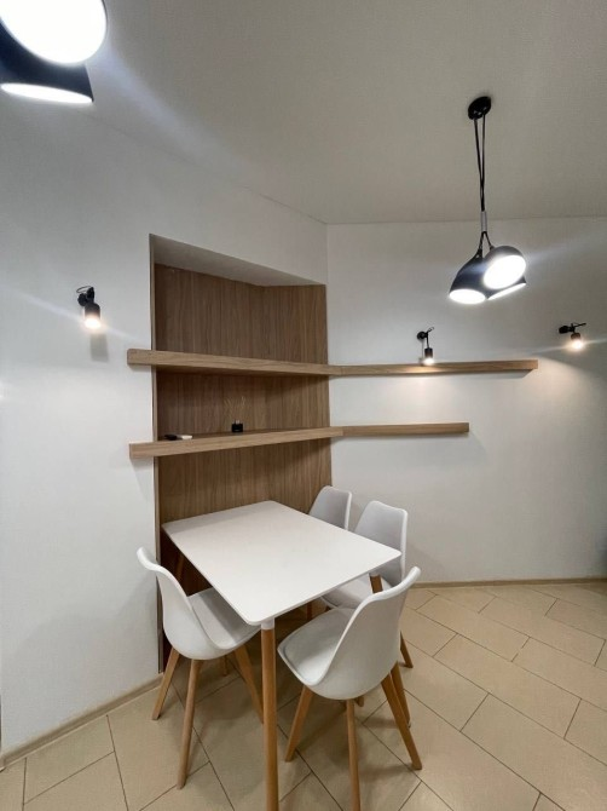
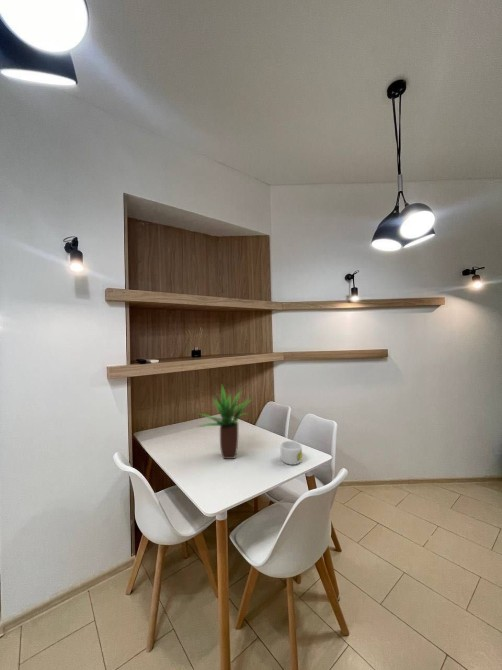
+ potted plant (225, 422)
+ mug (291, 452)
